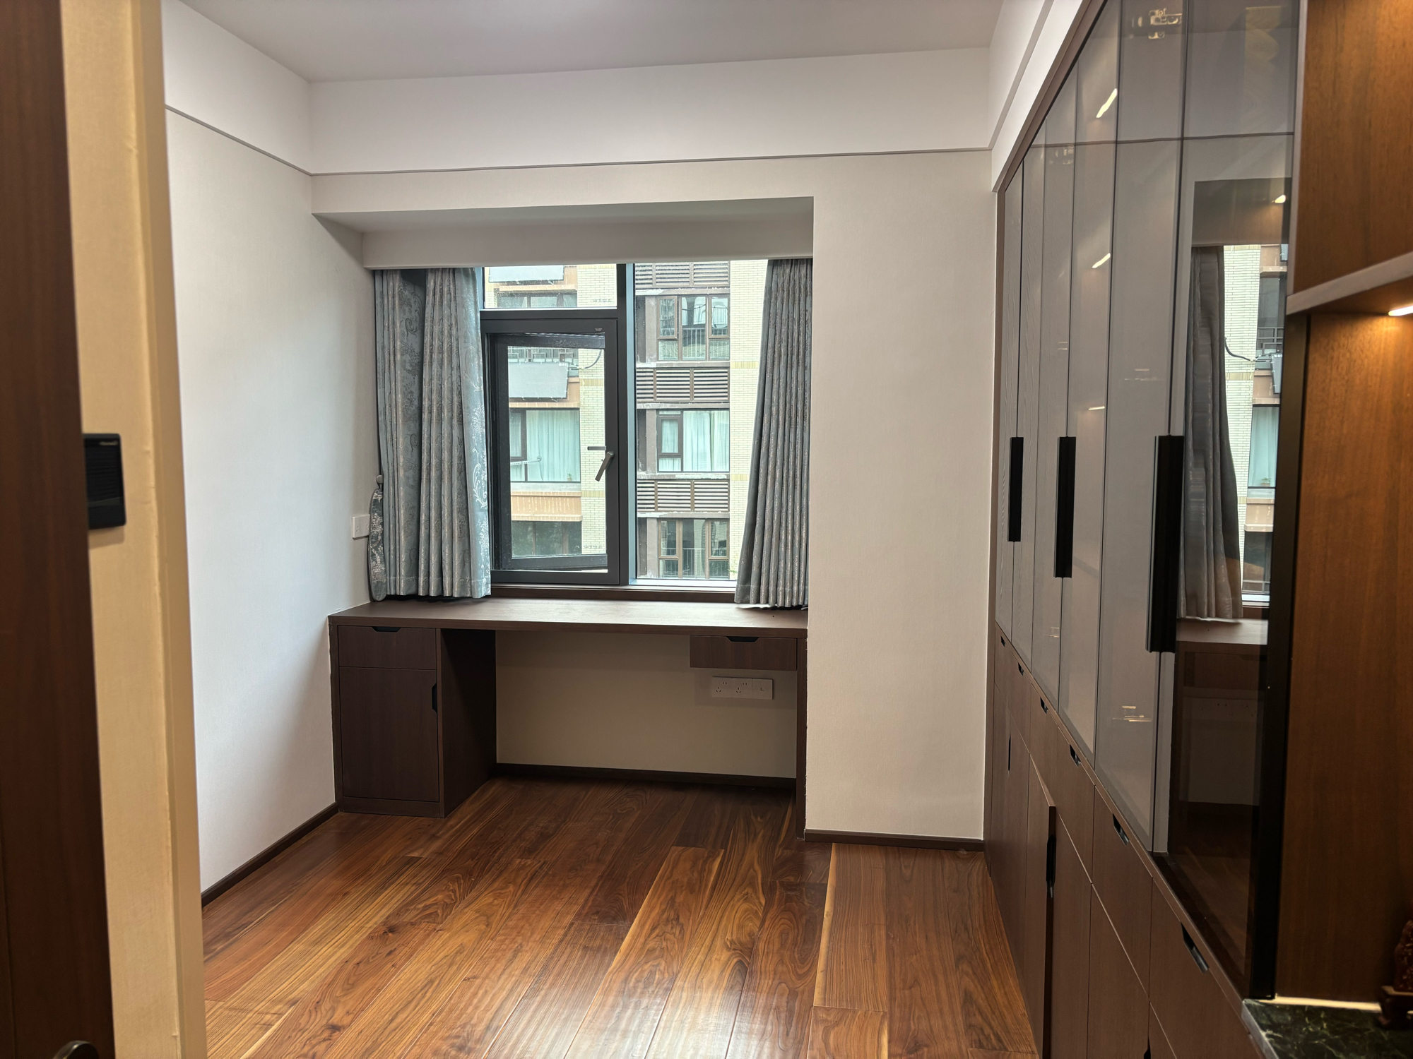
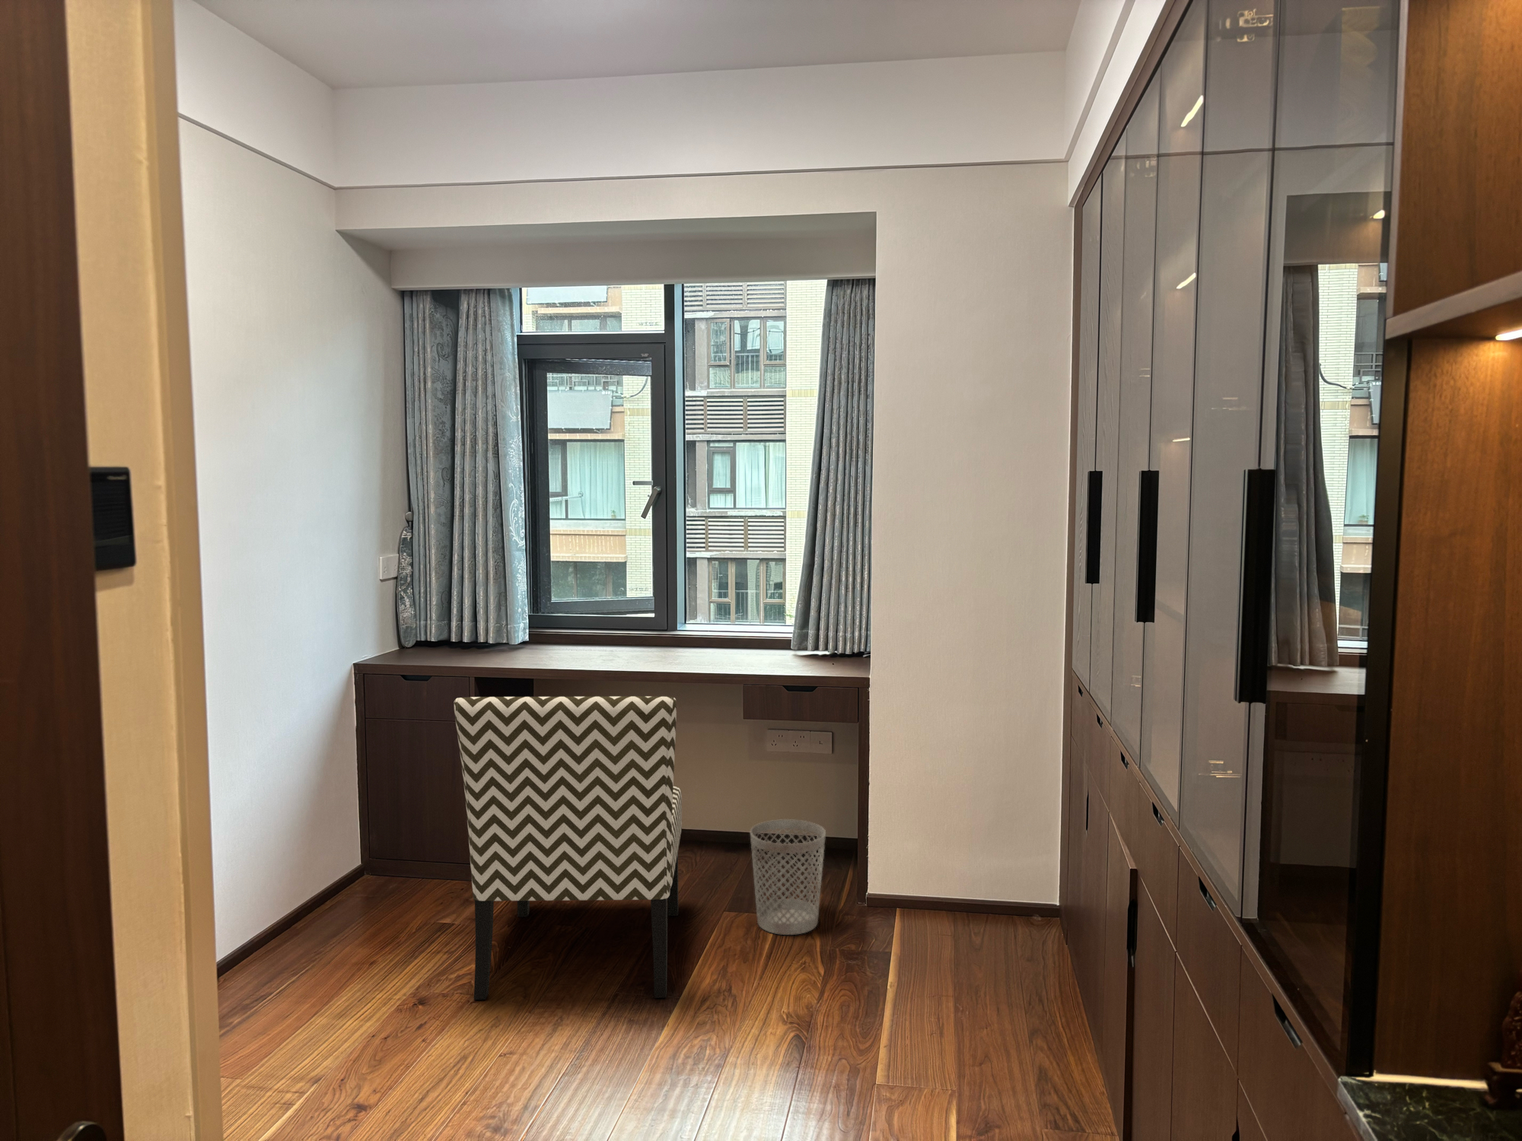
+ wastebasket (787, 876)
+ chair (584, 816)
